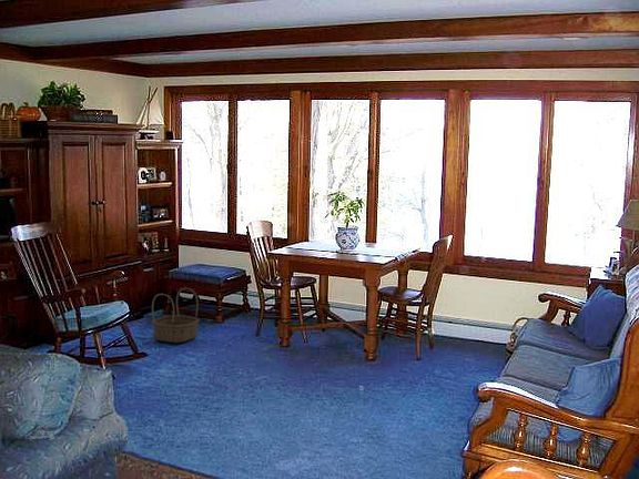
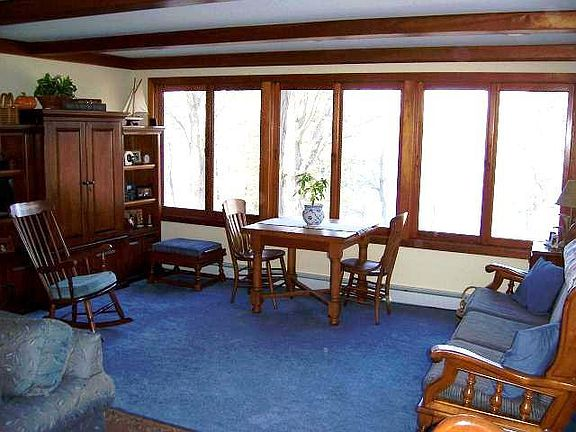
- basket (175, 316)
